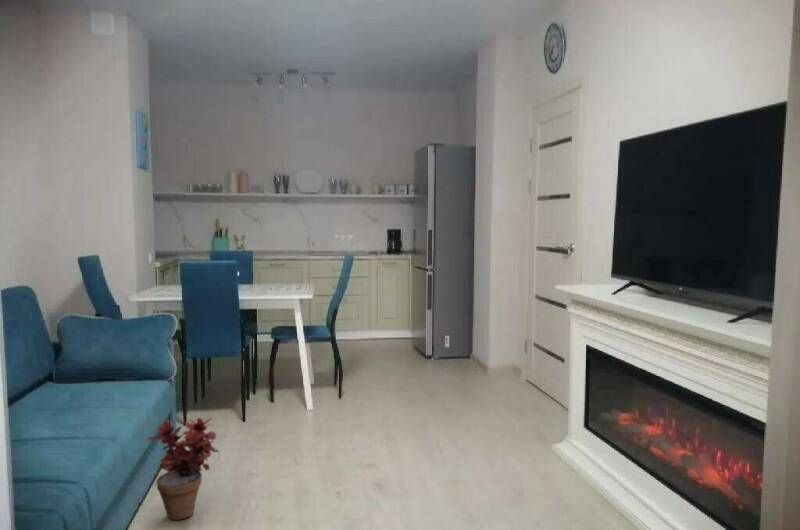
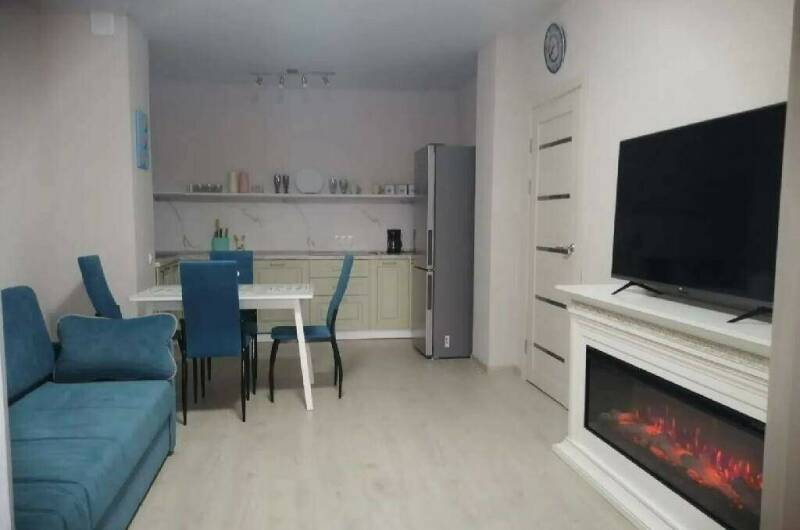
- potted plant (185, 465)
